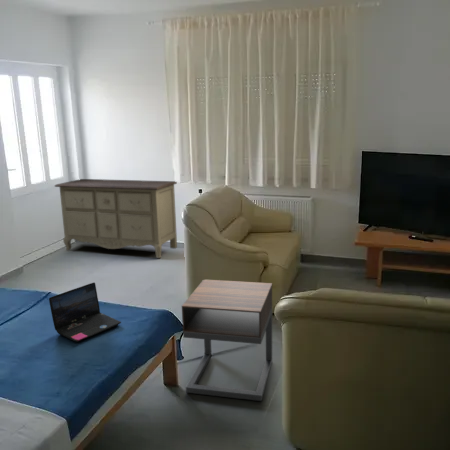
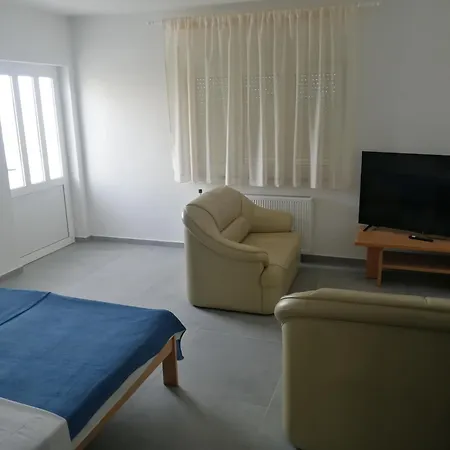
- nightstand (230, 336)
- dresser (117, 216)
- laptop (85, 311)
